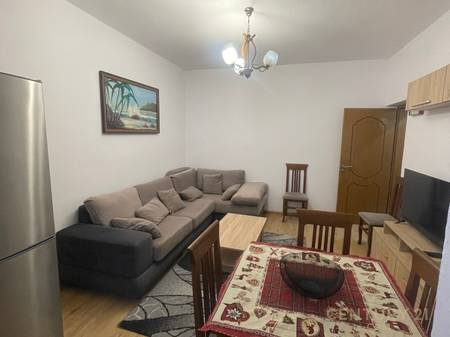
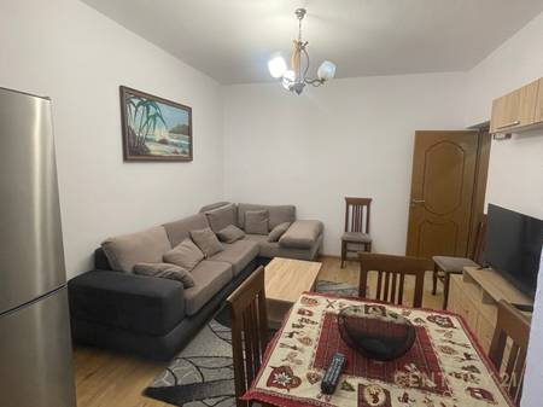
+ remote control (334, 370)
